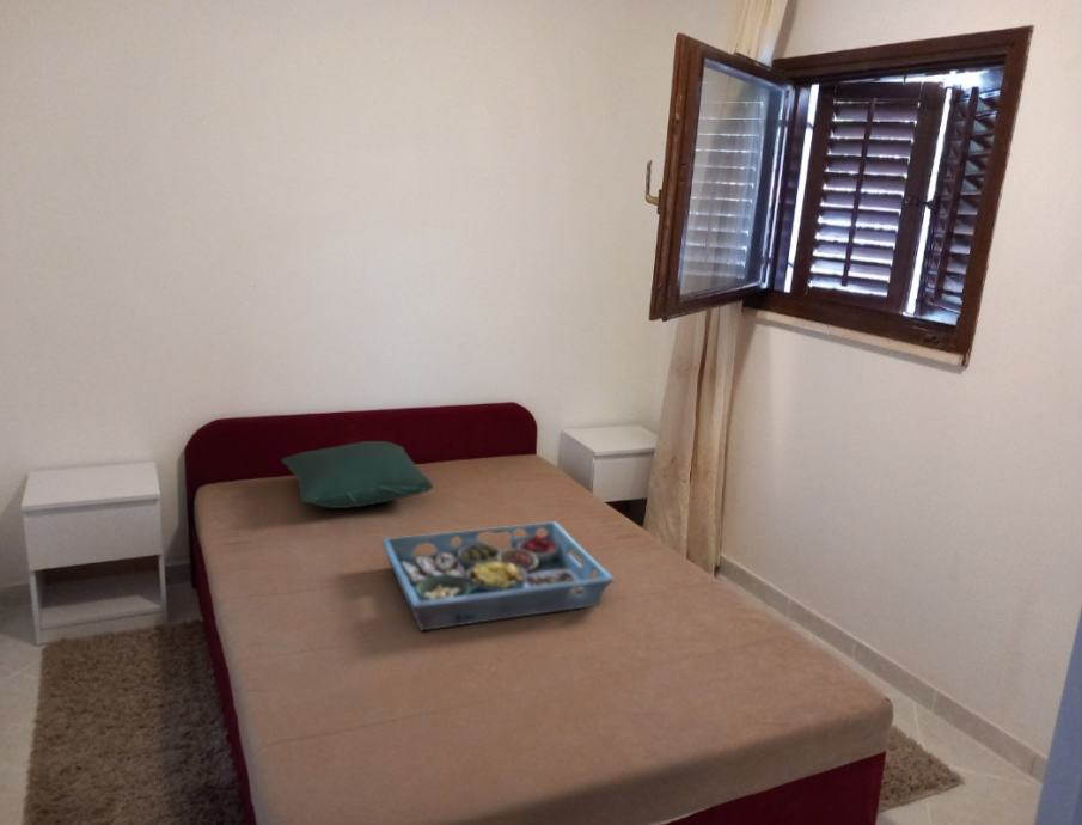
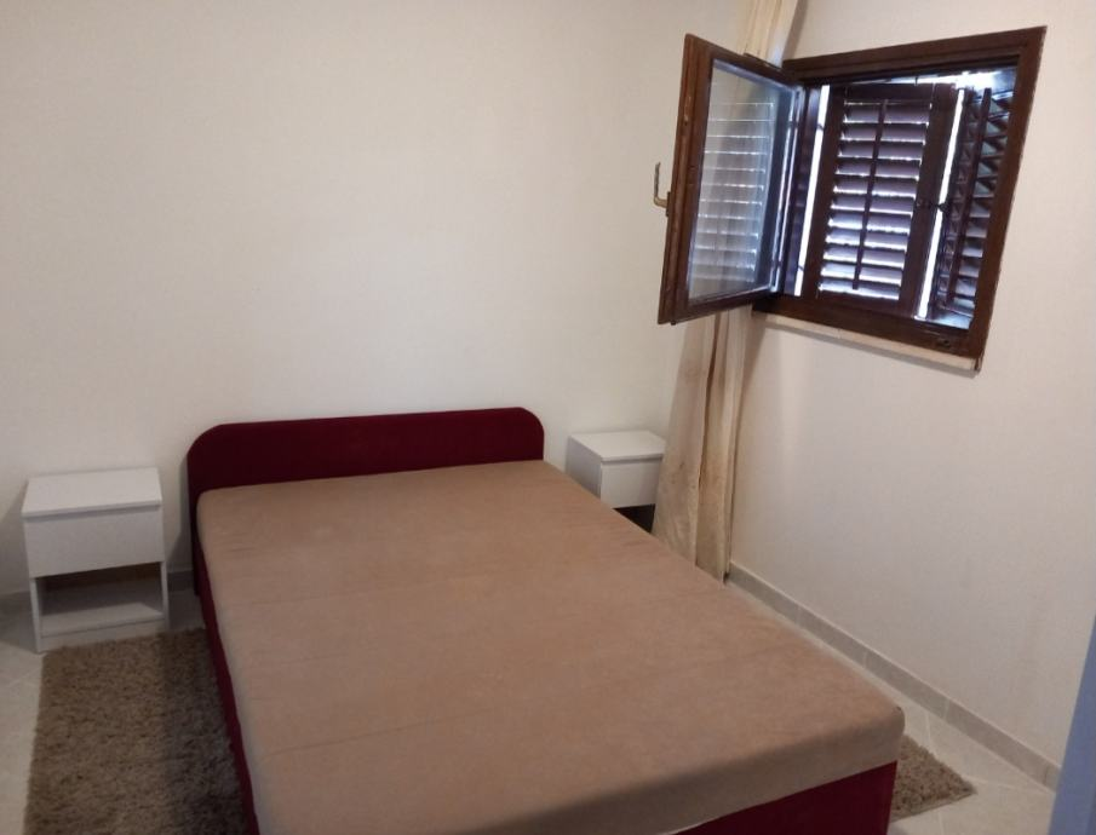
- pillow (355, 473)
- serving tray (493, 570)
